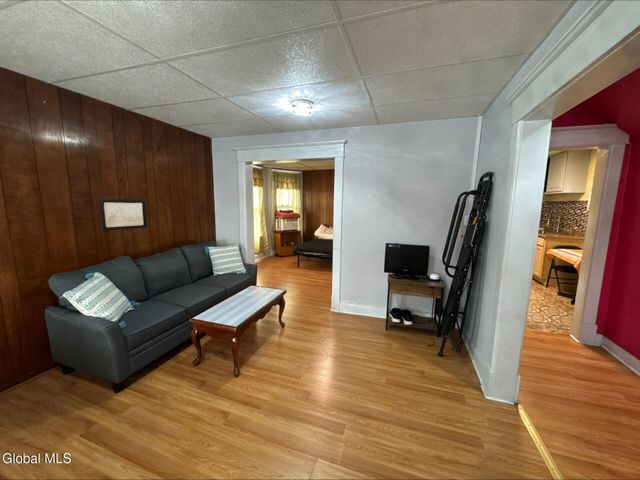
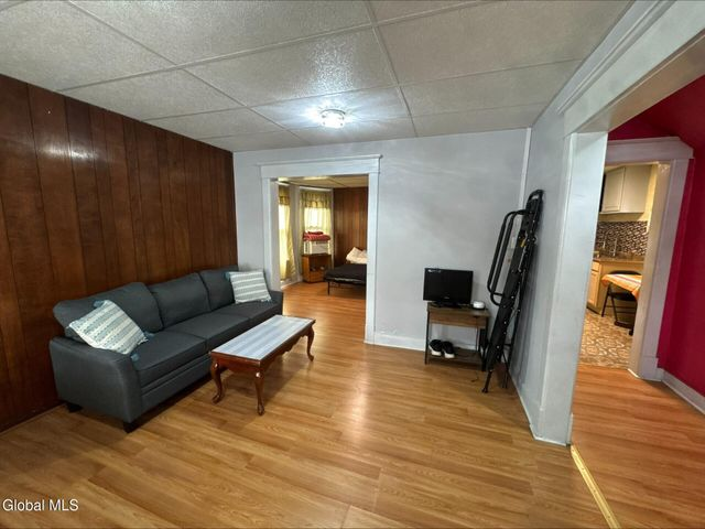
- wall art (125, 214)
